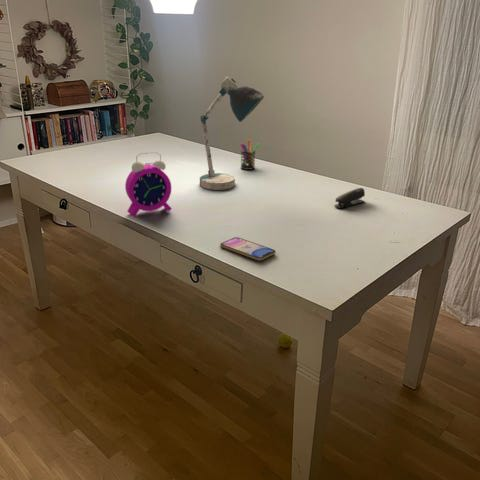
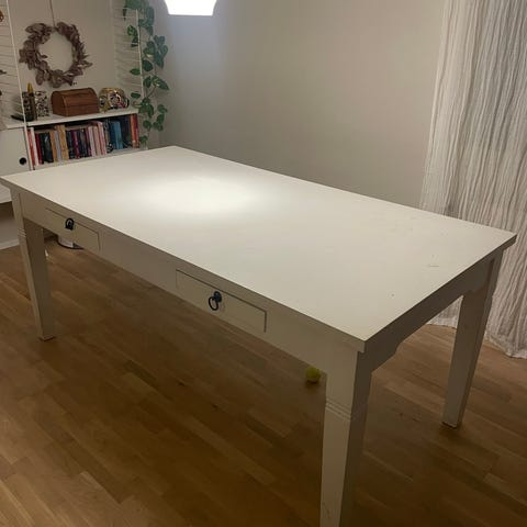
- smartphone (247, 248)
- pen holder (249, 153)
- desk lamp (239, 121)
- alarm clock (148, 182)
- stapler (350, 197)
